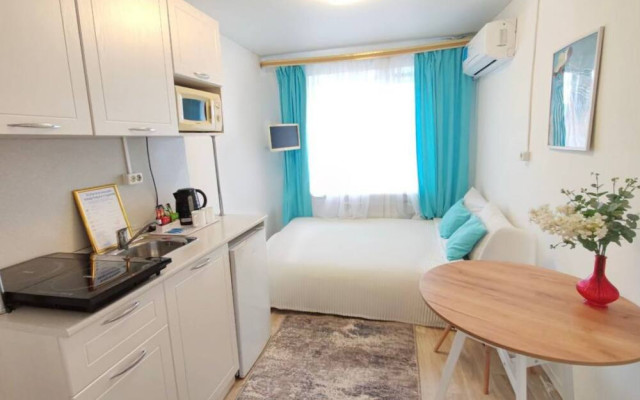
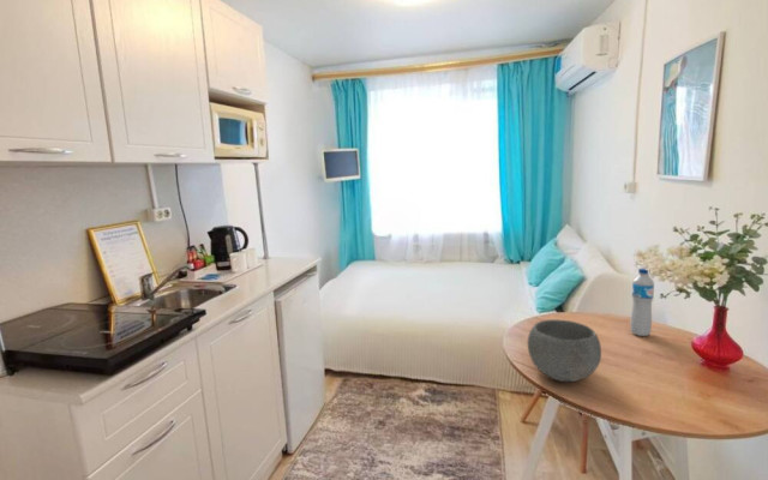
+ water bottle (642, 301)
+ bowl (563, 352)
